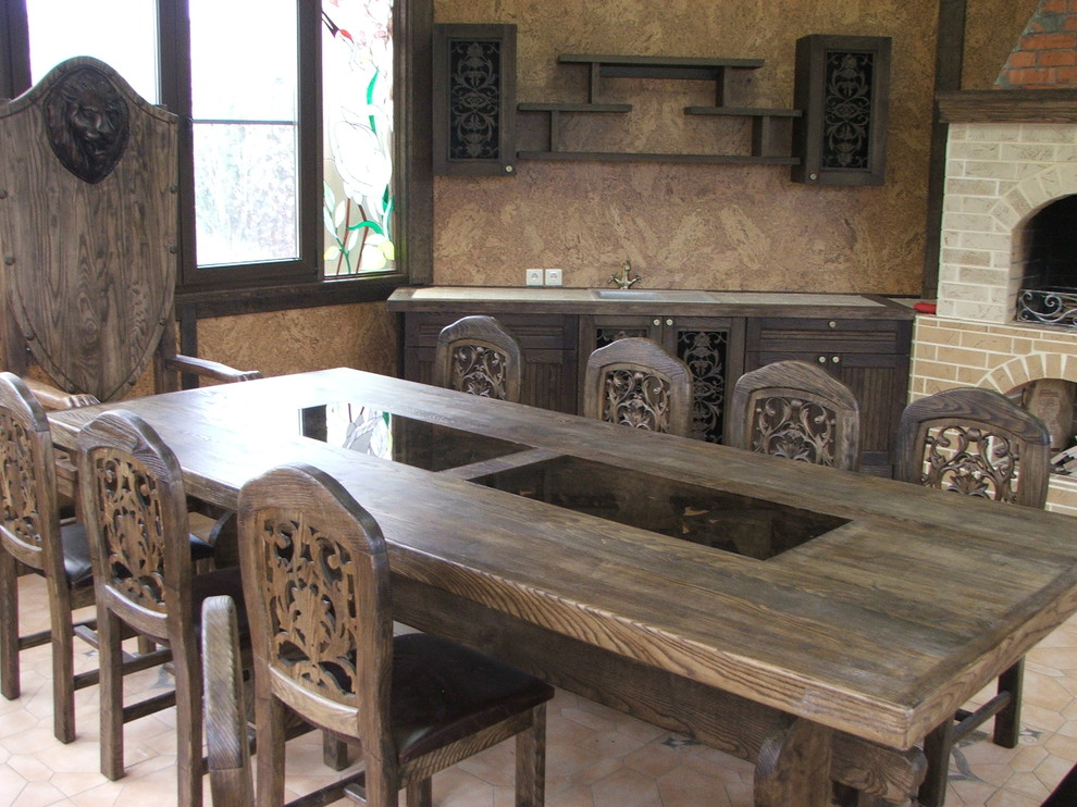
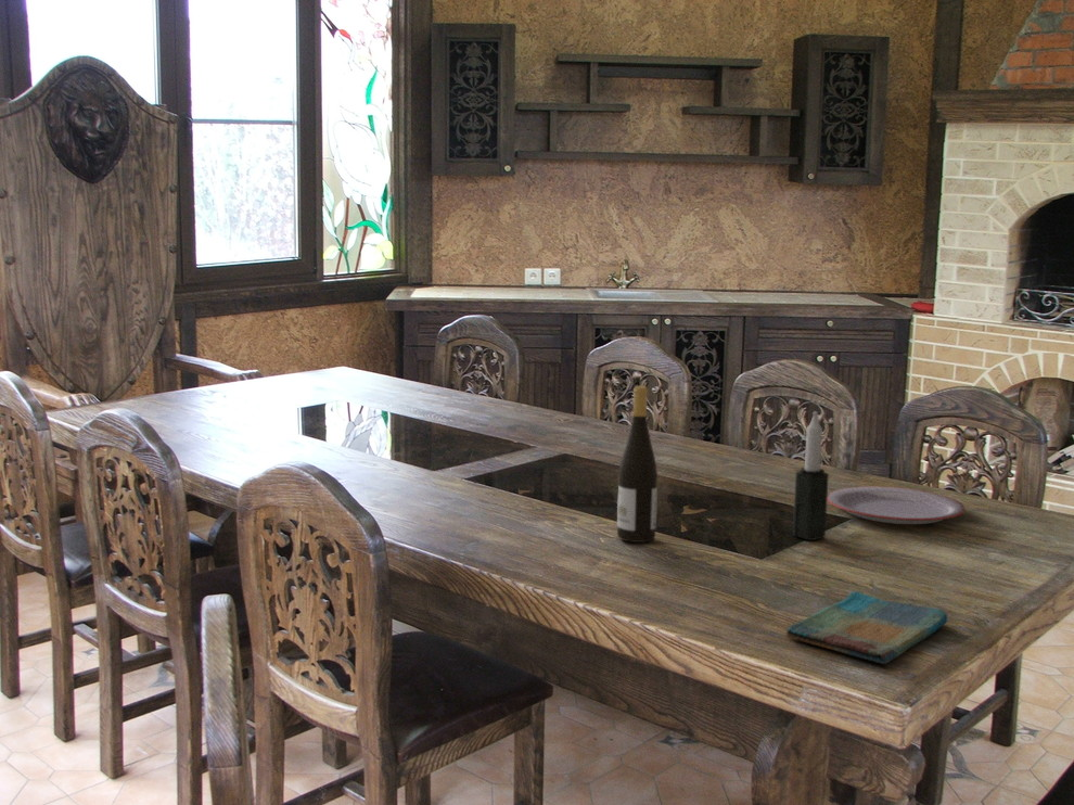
+ plate (894, 507)
+ candle (811, 474)
+ wine bottle (638, 463)
+ dish towel (869, 624)
